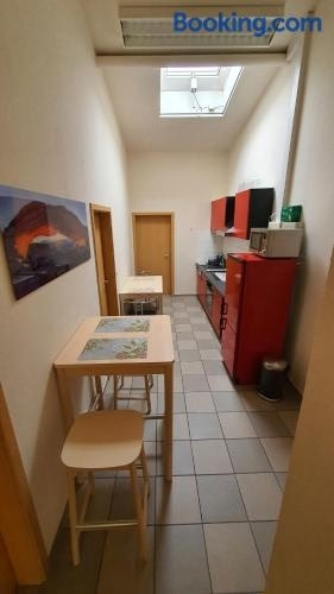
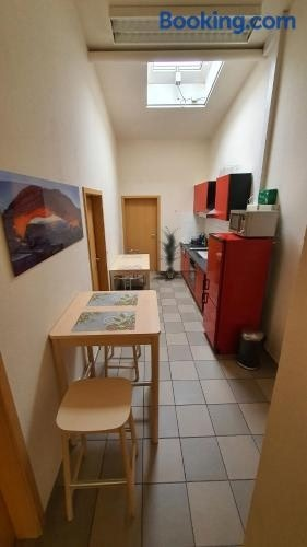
+ indoor plant (168, 252)
